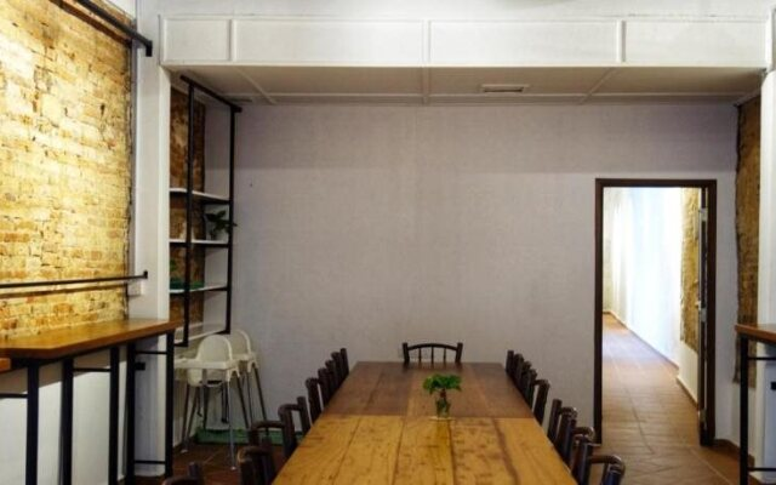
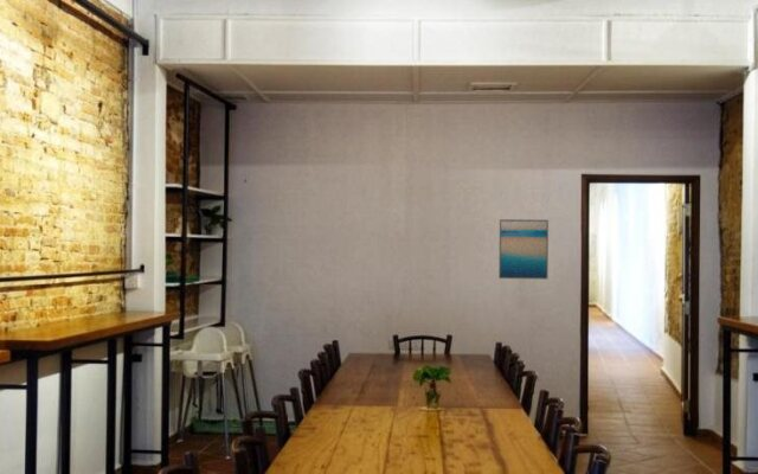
+ wall art (522, 249)
